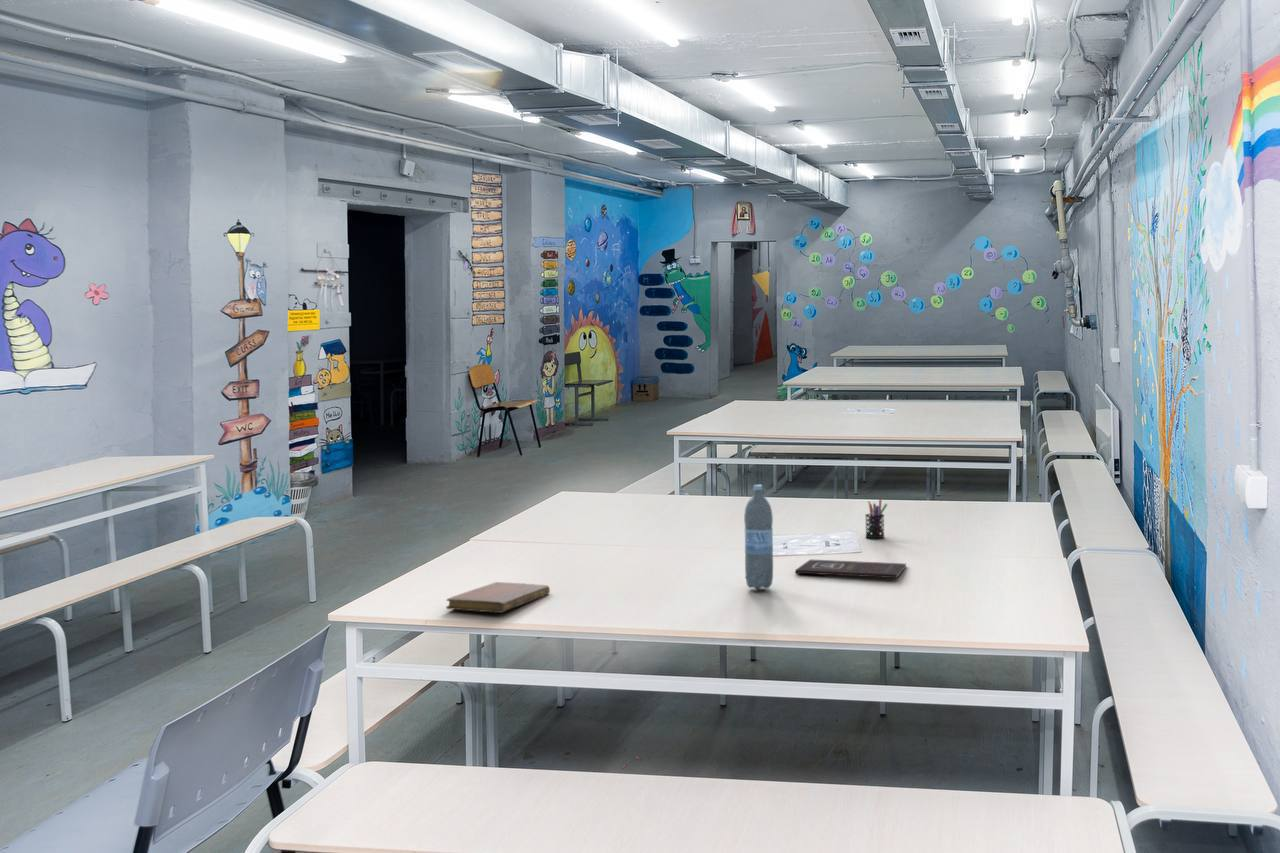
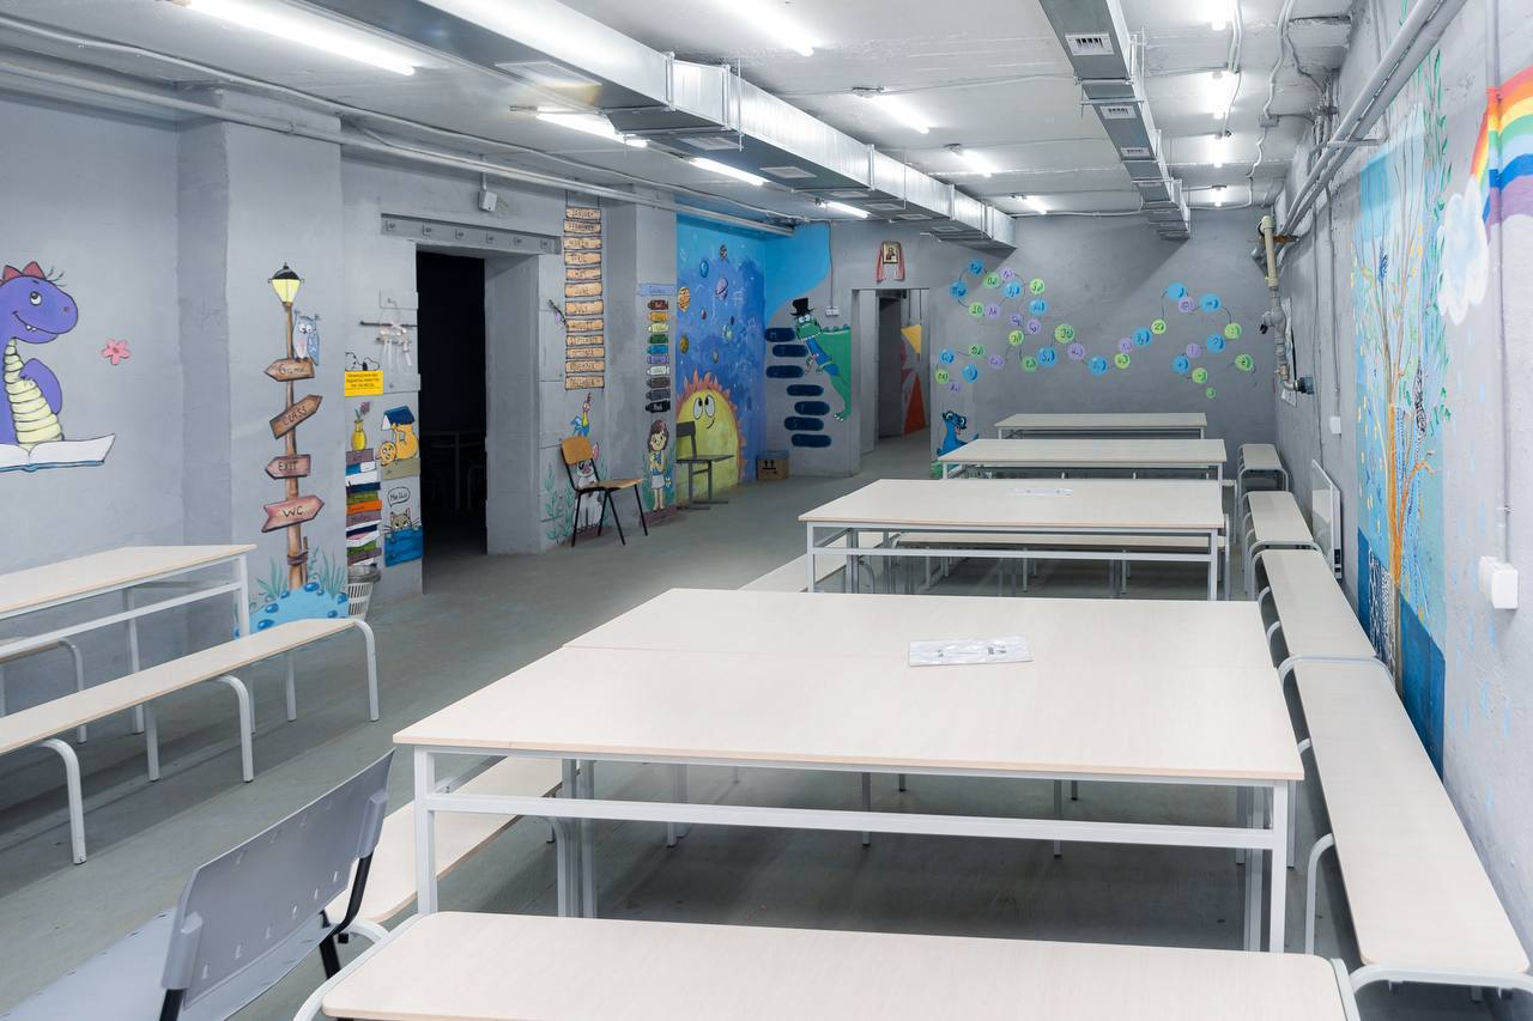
- book (851, 568)
- water bottle (758, 537)
- notebook (499, 596)
- pen holder (877, 517)
